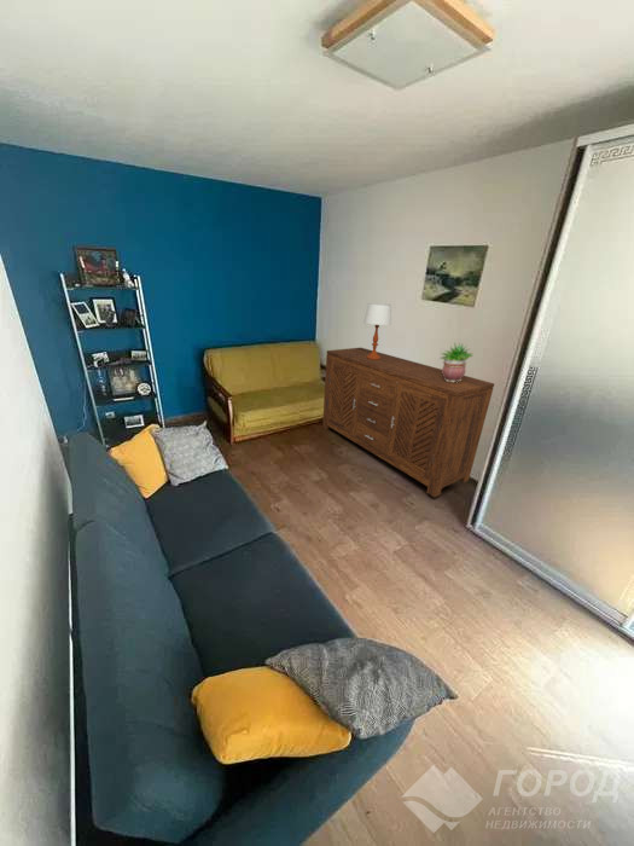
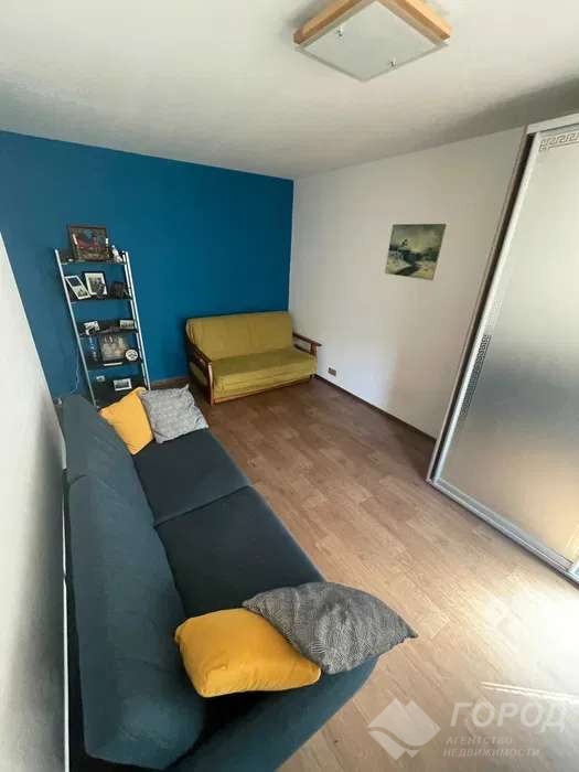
- table lamp (376, 331)
- sideboard (390, 410)
- potted plant (454, 361)
